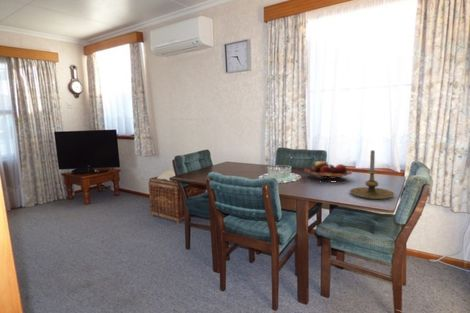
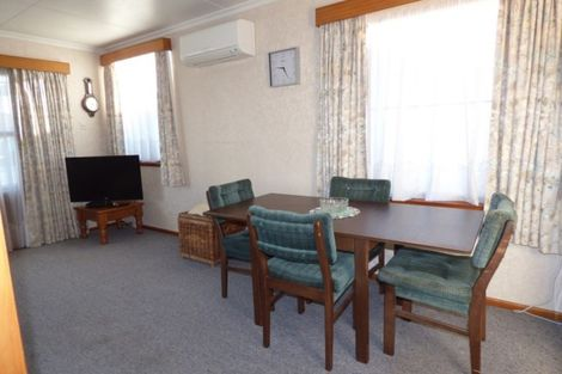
- fruit basket (326, 170)
- candle holder (372, 172)
